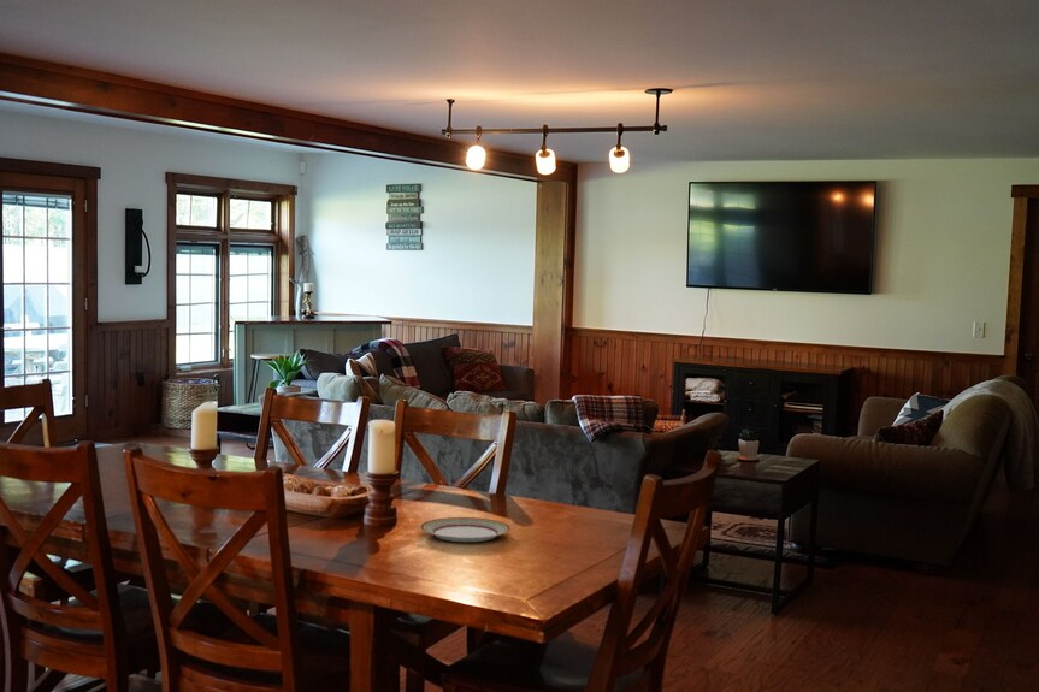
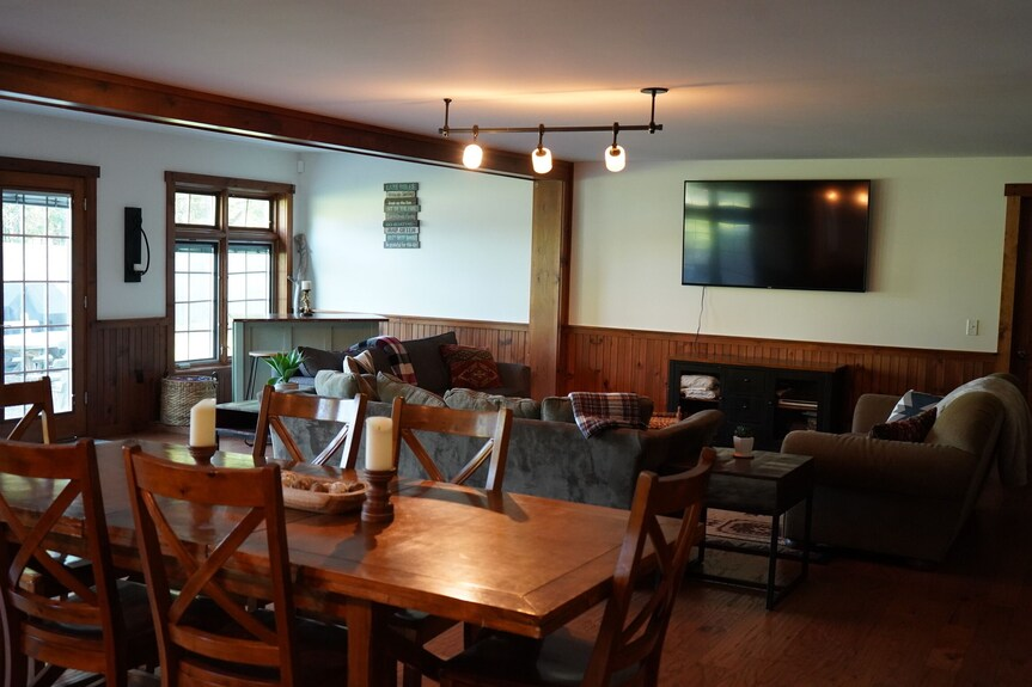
- plate (465, 531)
